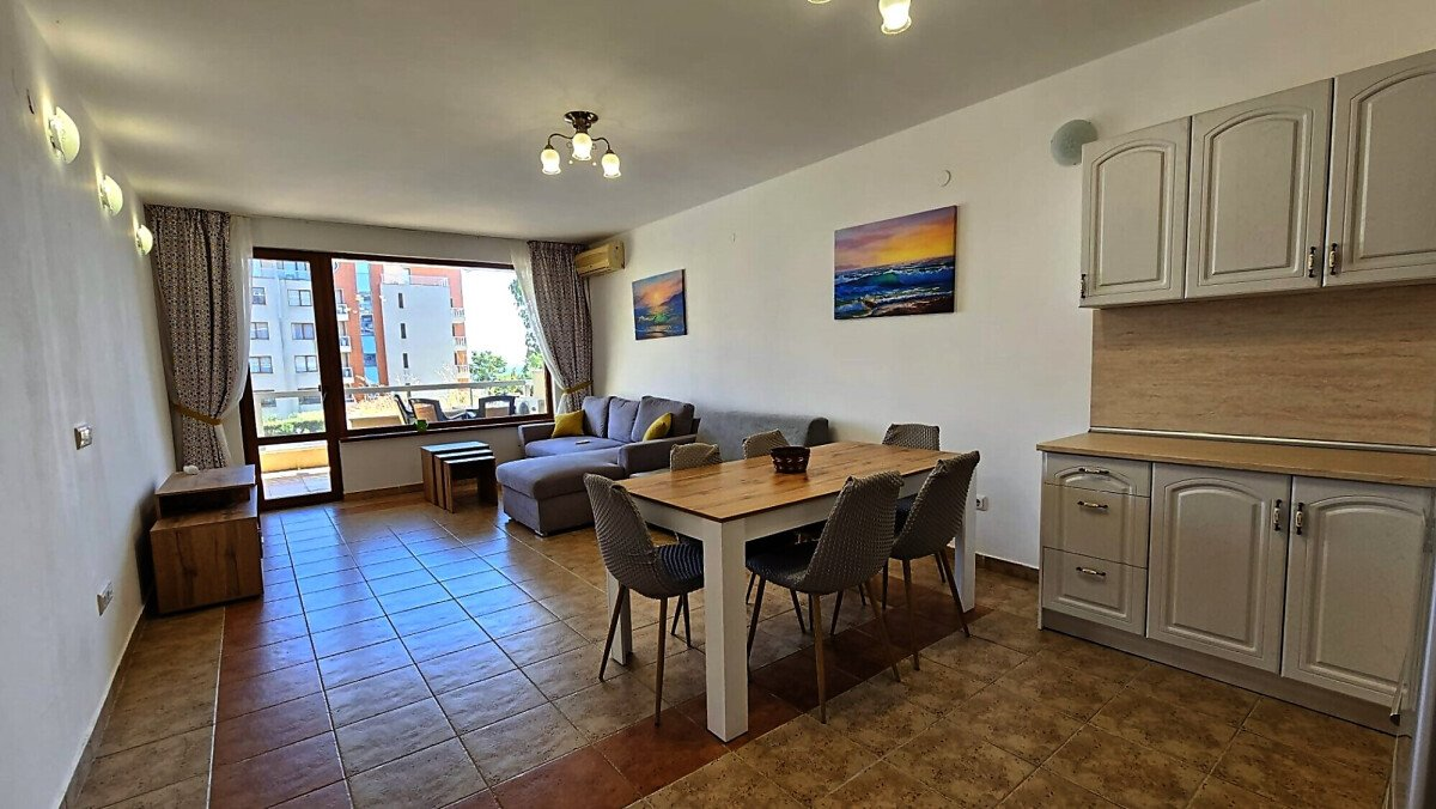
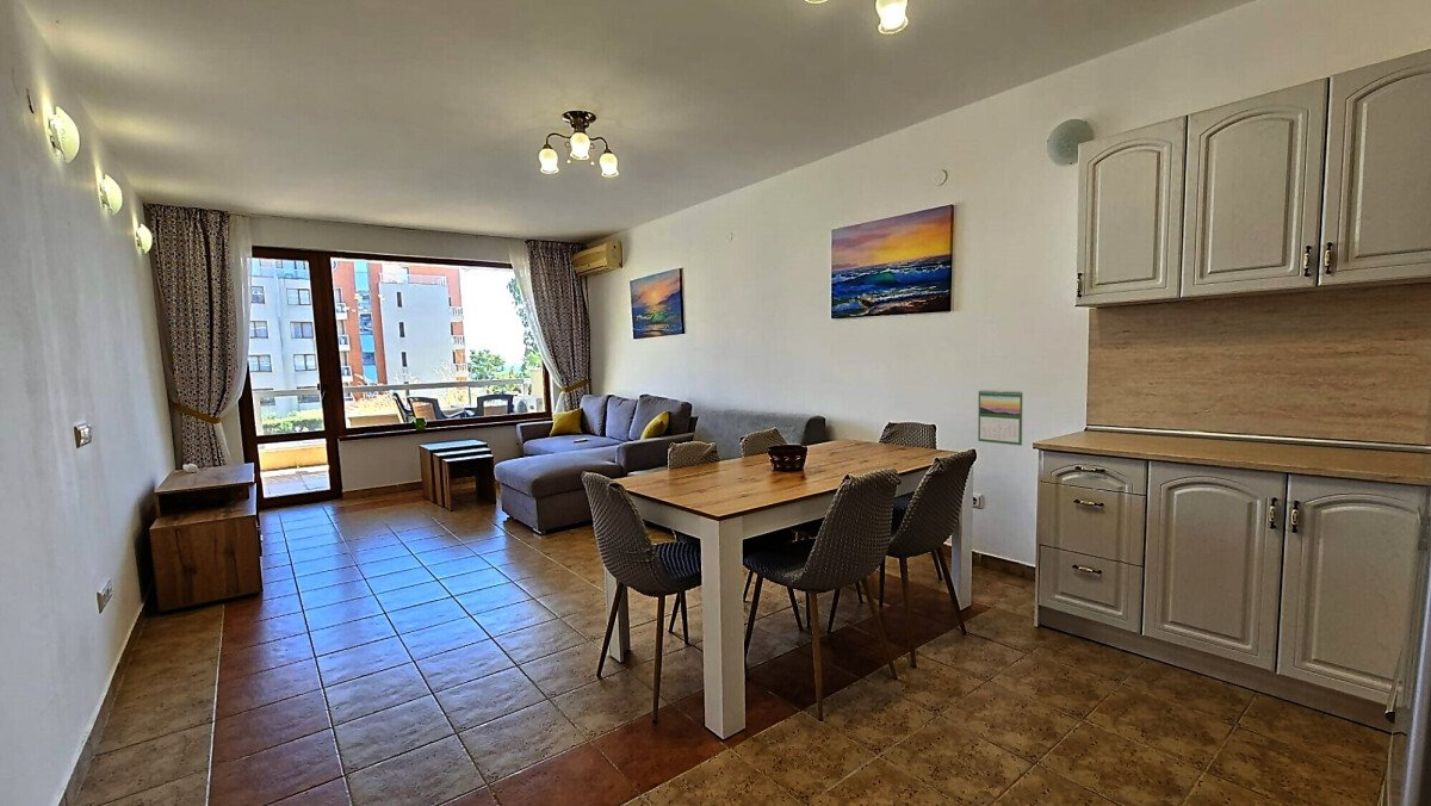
+ calendar (999, 416)
